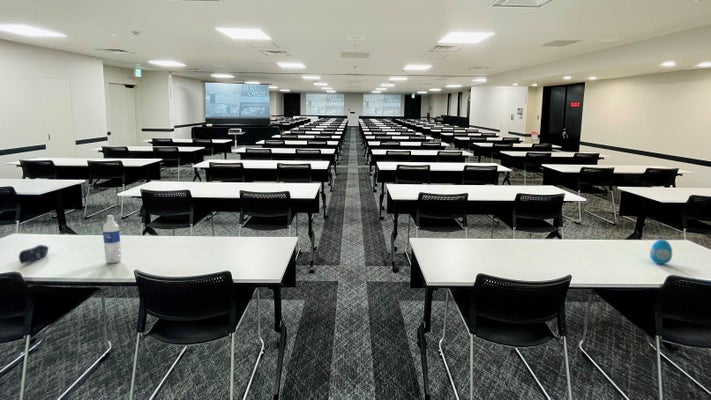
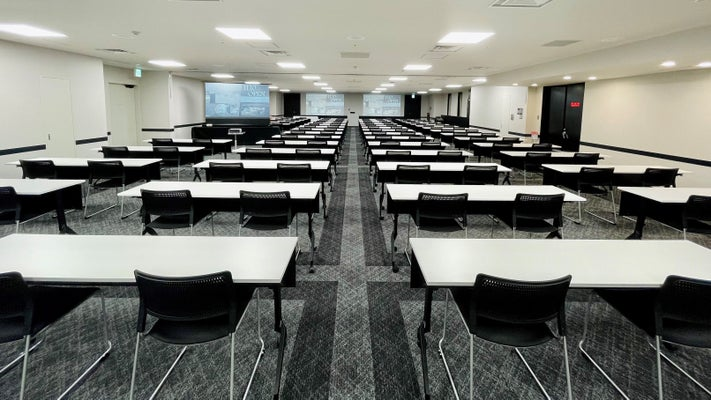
- water bottle (111, 239)
- pencil case (33, 253)
- decorative egg (661, 251)
